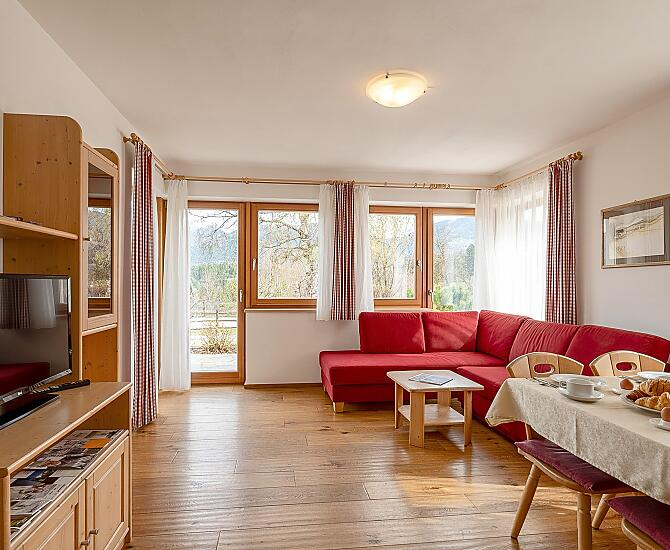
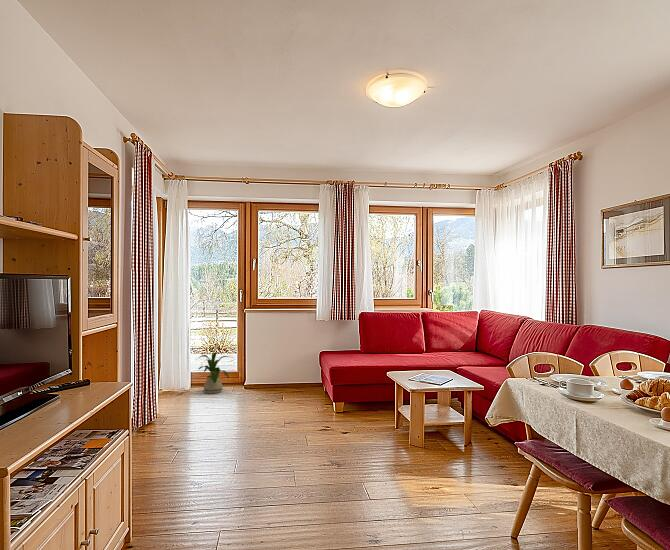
+ house plant (214, 370)
